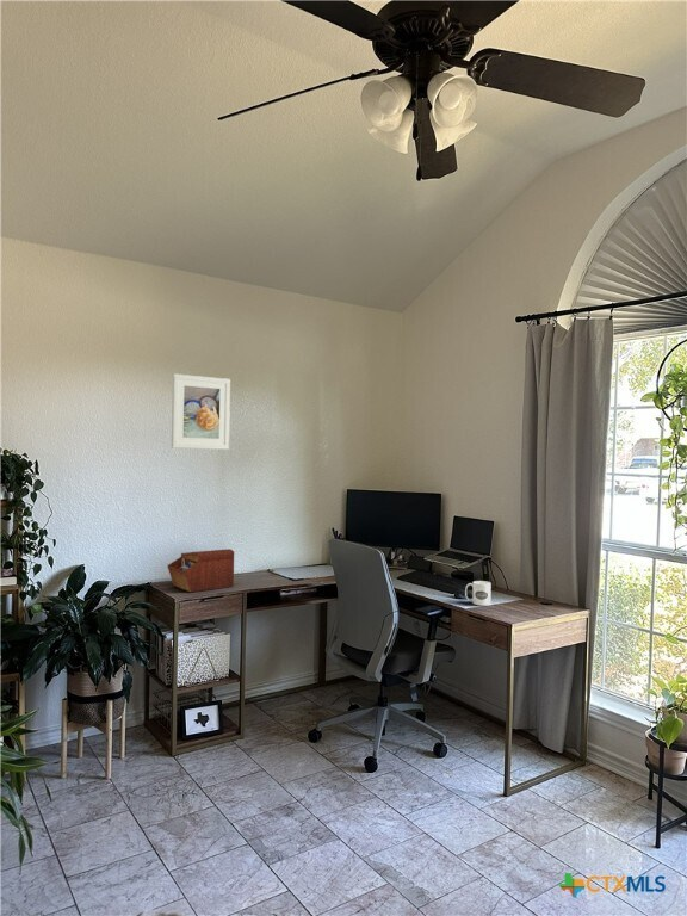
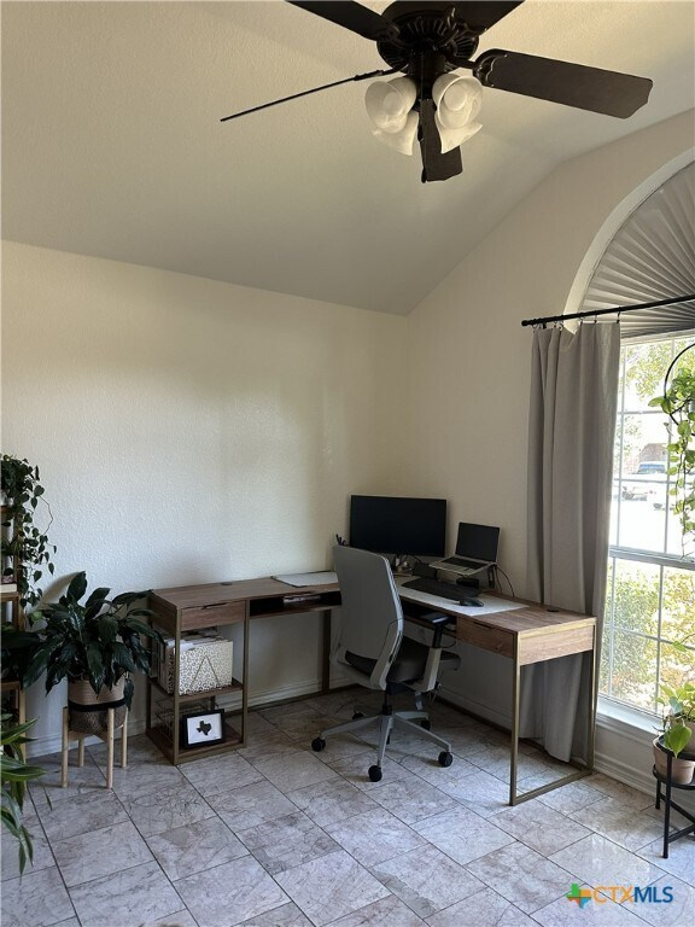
- sewing box (199, 568)
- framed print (200, 413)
- mug (477, 592)
